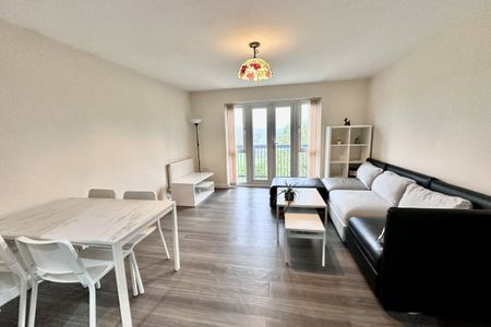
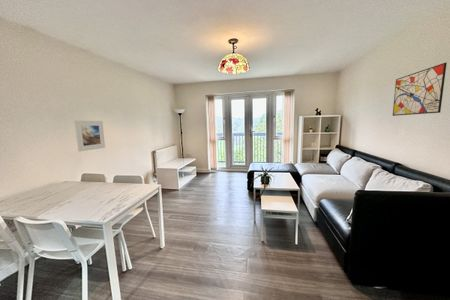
+ wall art (415, 93)
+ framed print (91, 135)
